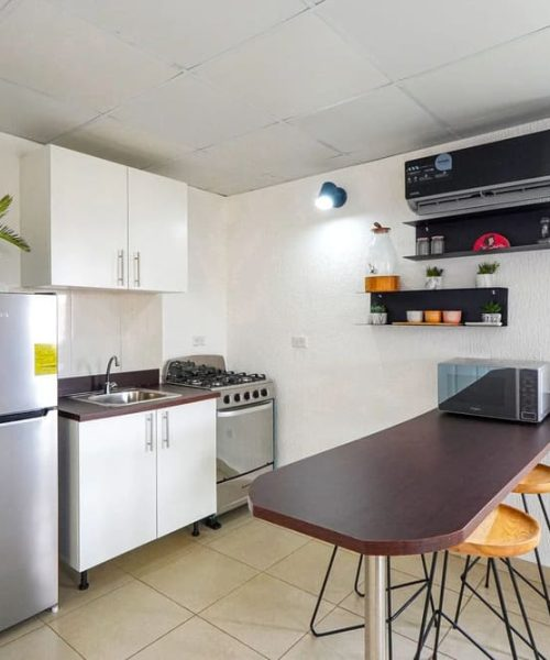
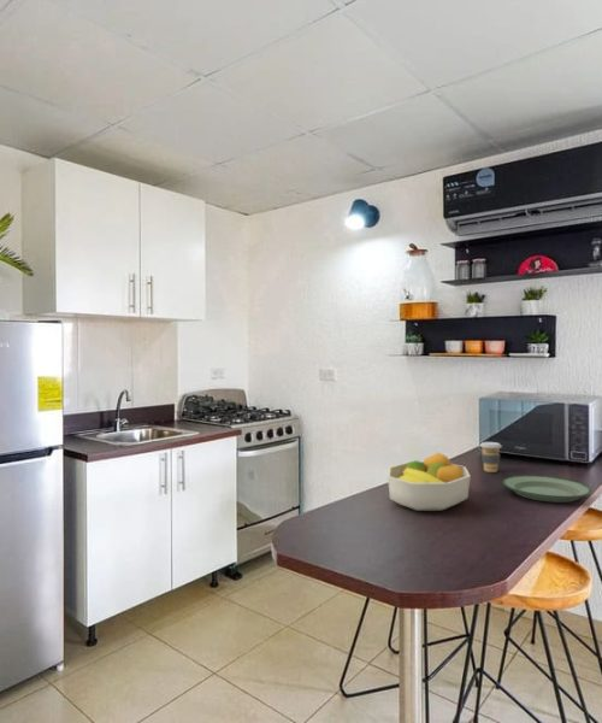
+ coffee cup (490, 457)
+ fruit bowl (427, 478)
+ plate (545, 489)
